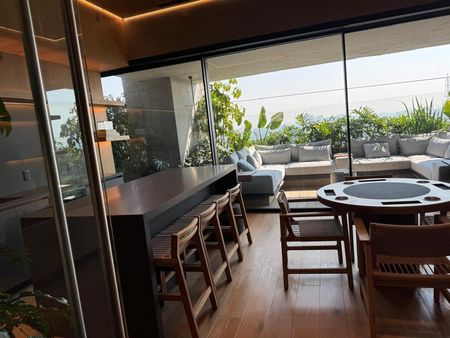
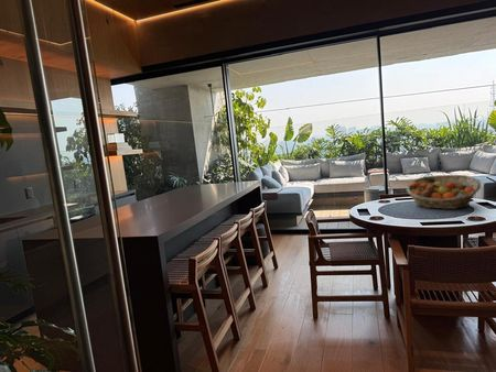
+ fruit basket (442, 192)
